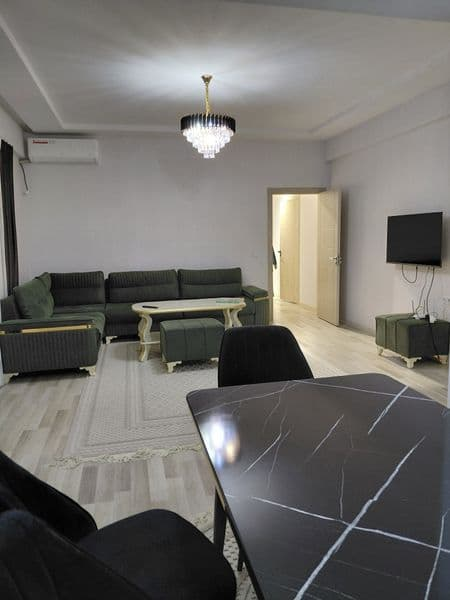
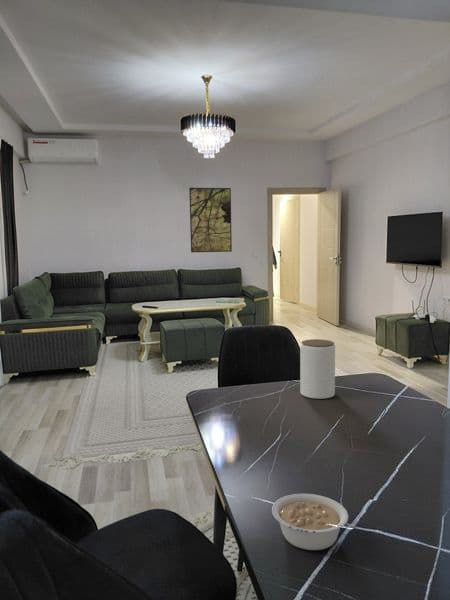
+ jar (317, 367)
+ legume (312, 521)
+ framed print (210, 220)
